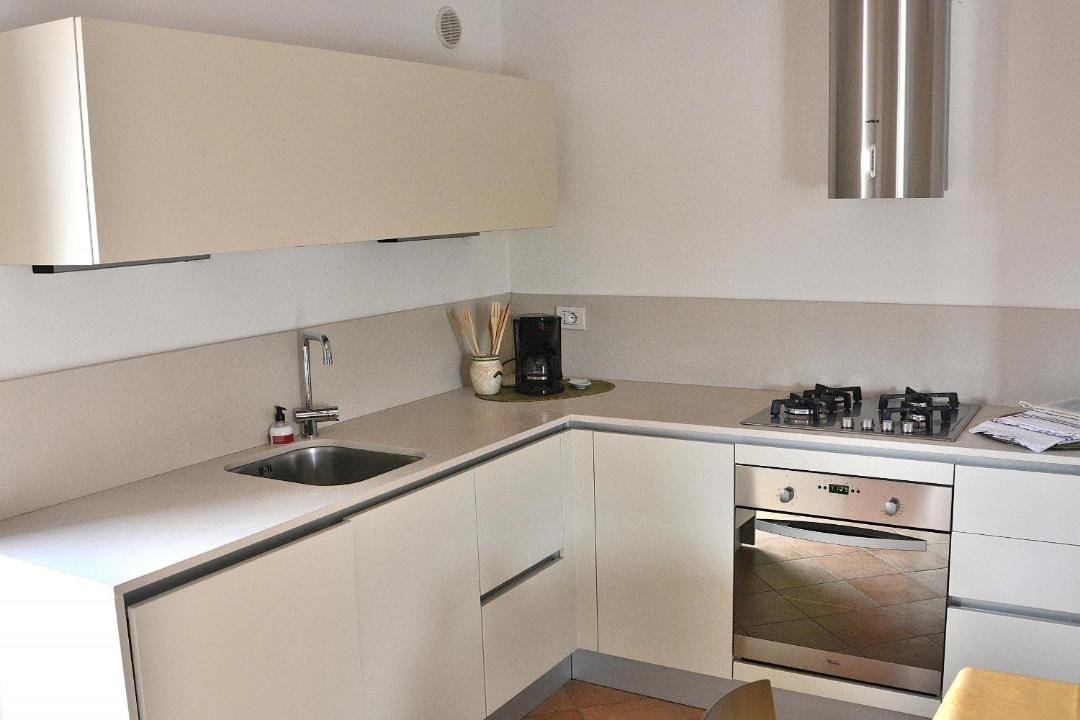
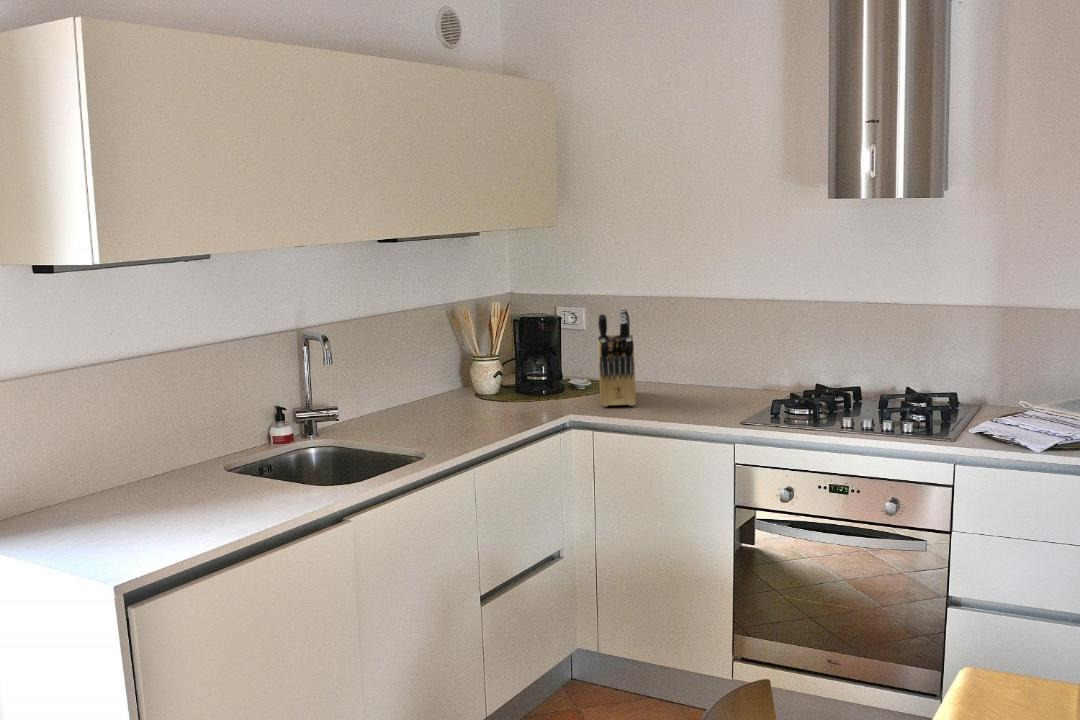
+ knife block (616, 354)
